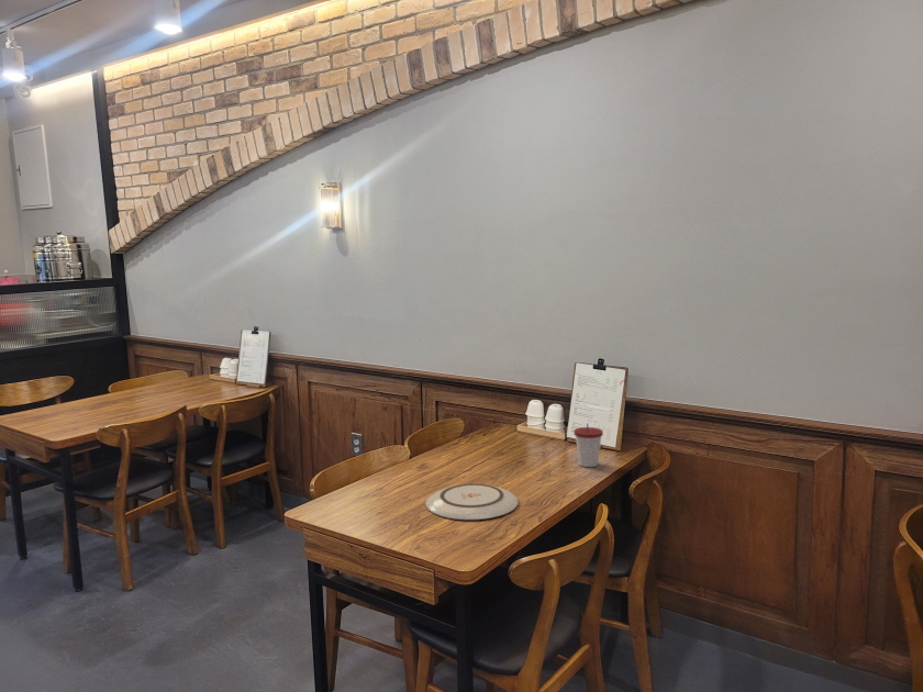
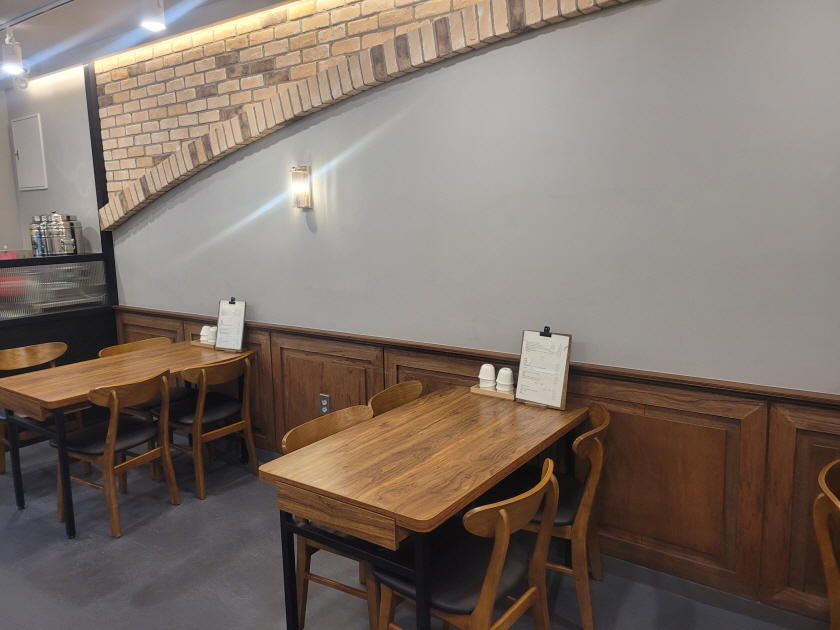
- cup (588, 443)
- plate (471, 498)
